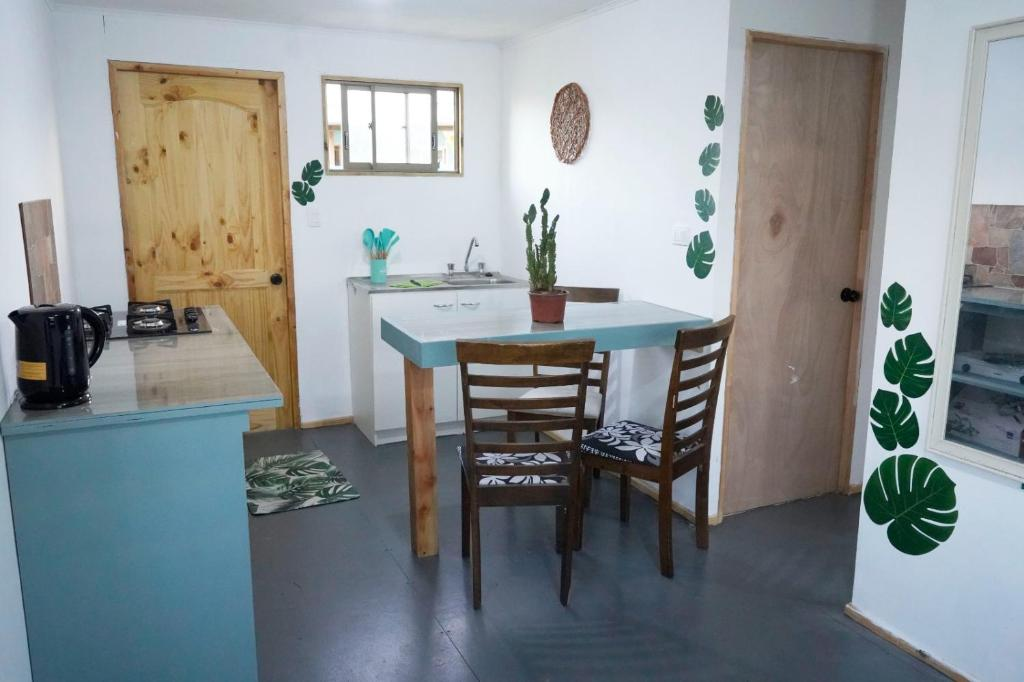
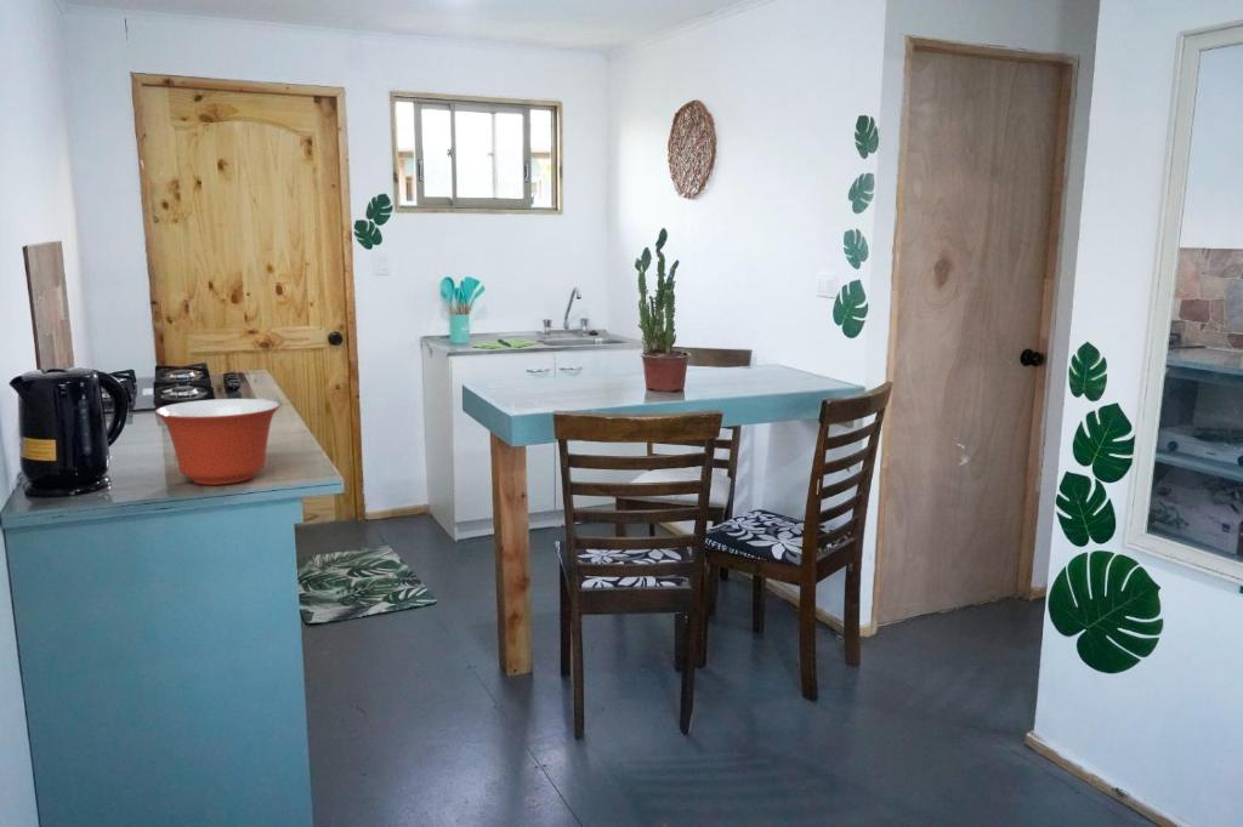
+ mixing bowl (221, 443)
